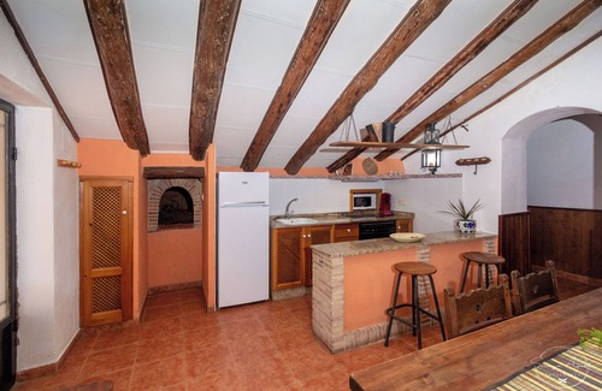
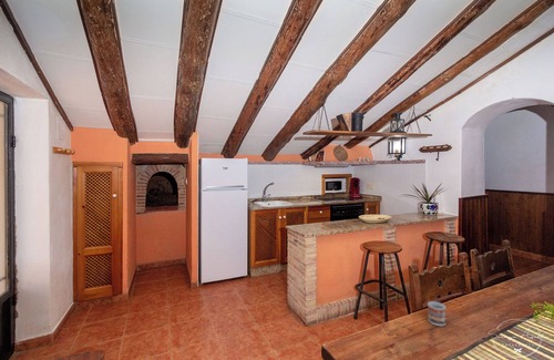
+ cup (438, 312)
